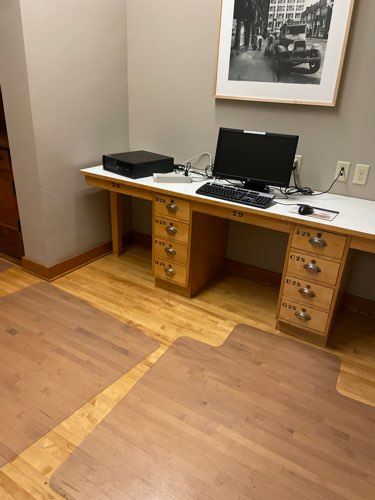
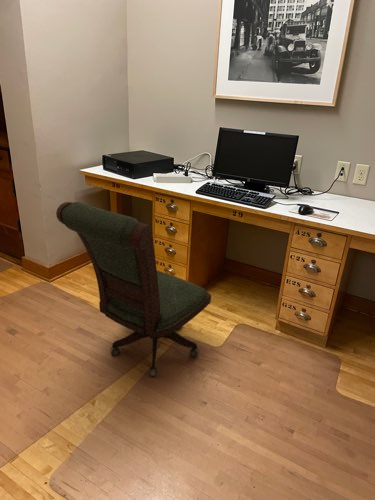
+ office chair (145, 283)
